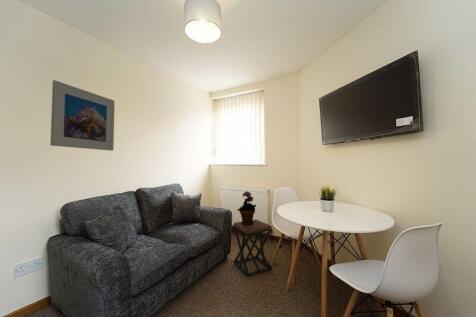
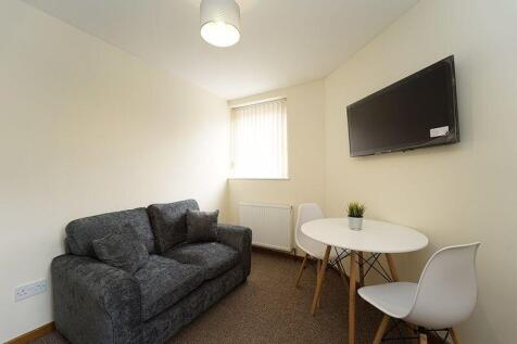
- stool (252, 245)
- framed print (86, 119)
- potted plant (247, 207)
